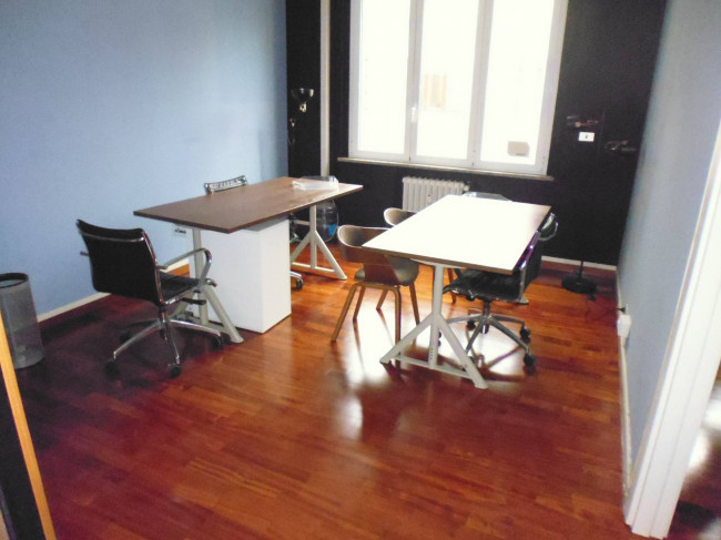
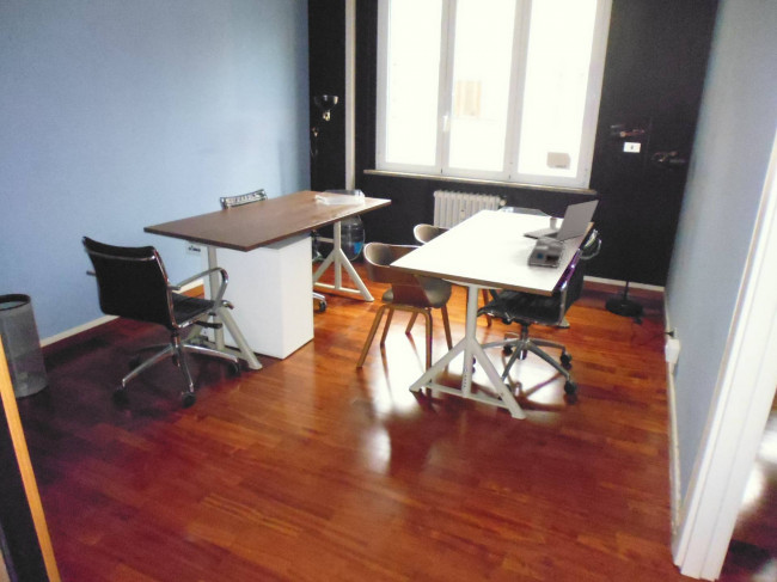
+ laptop (556, 218)
+ desk organizer (547, 247)
